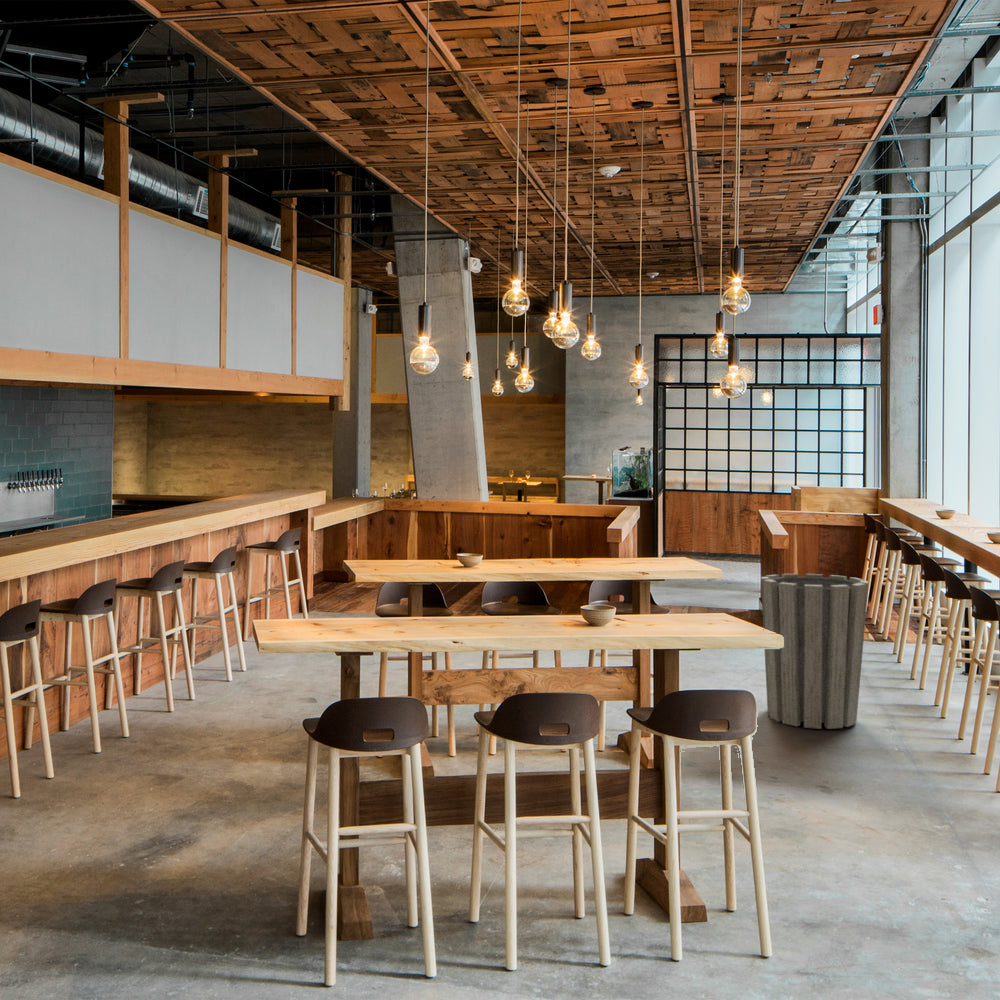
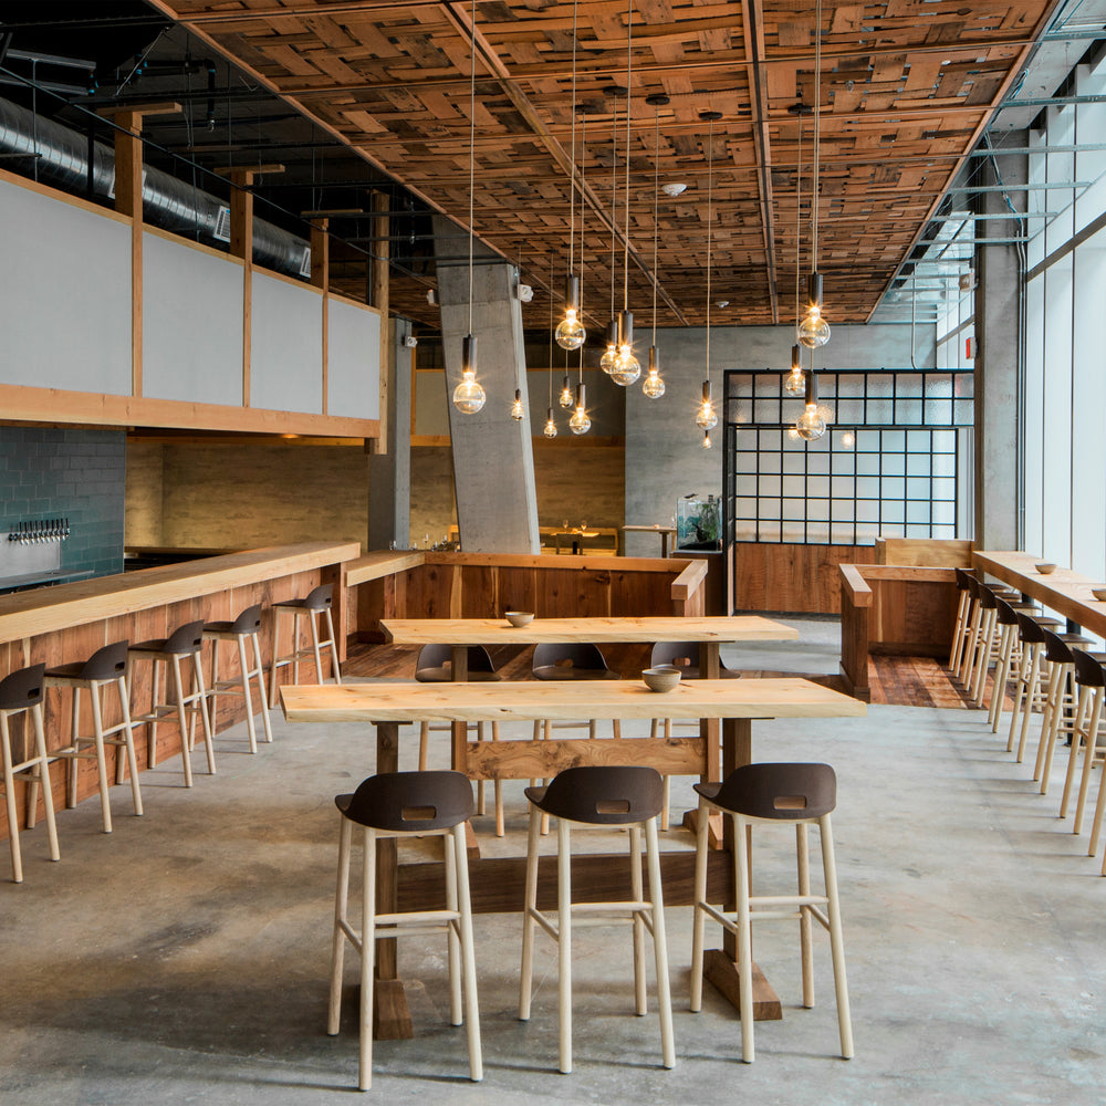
- trash can (812, 648)
